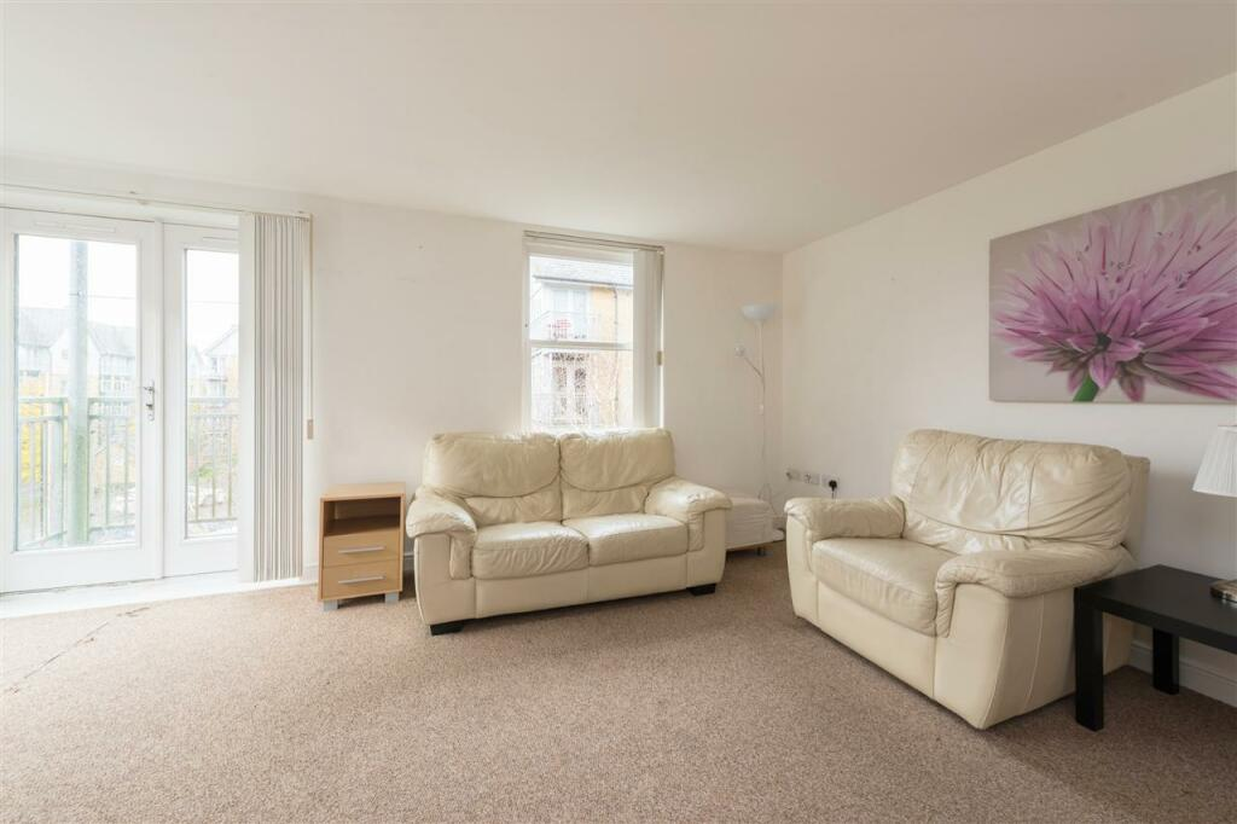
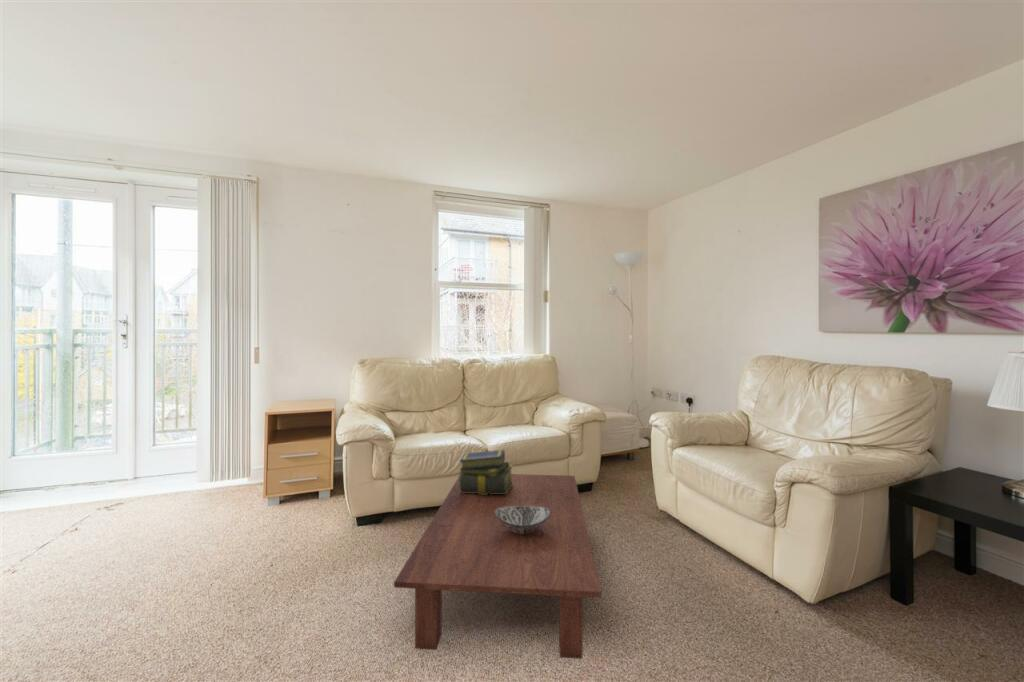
+ stack of books (484, 470)
+ decorative bowl (522, 520)
+ coffee table (509, 542)
